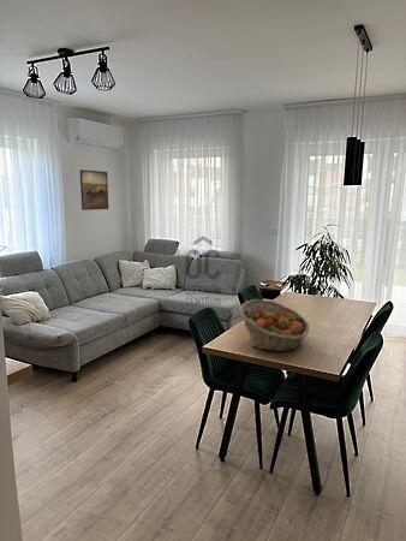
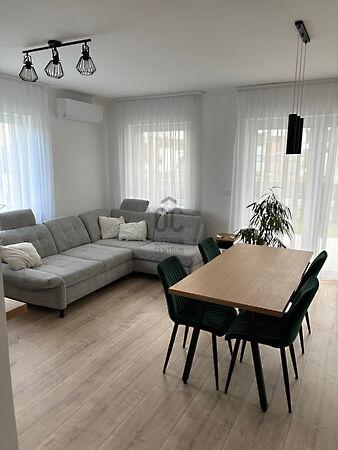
- fruit basket (274, 323)
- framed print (95, 190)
